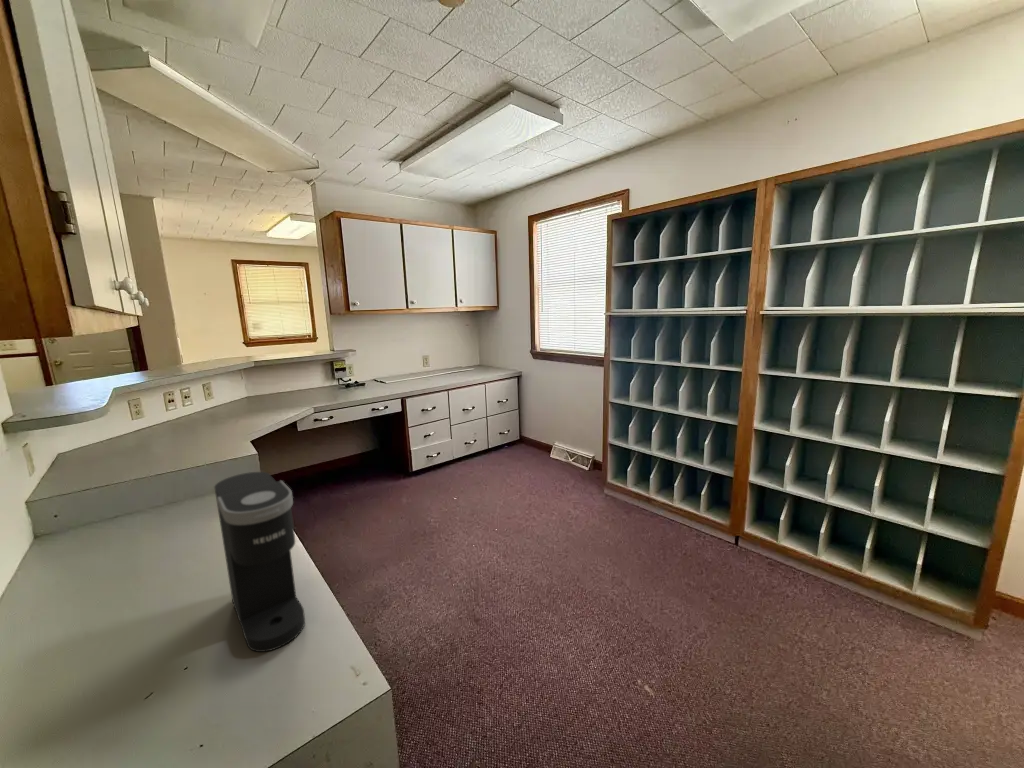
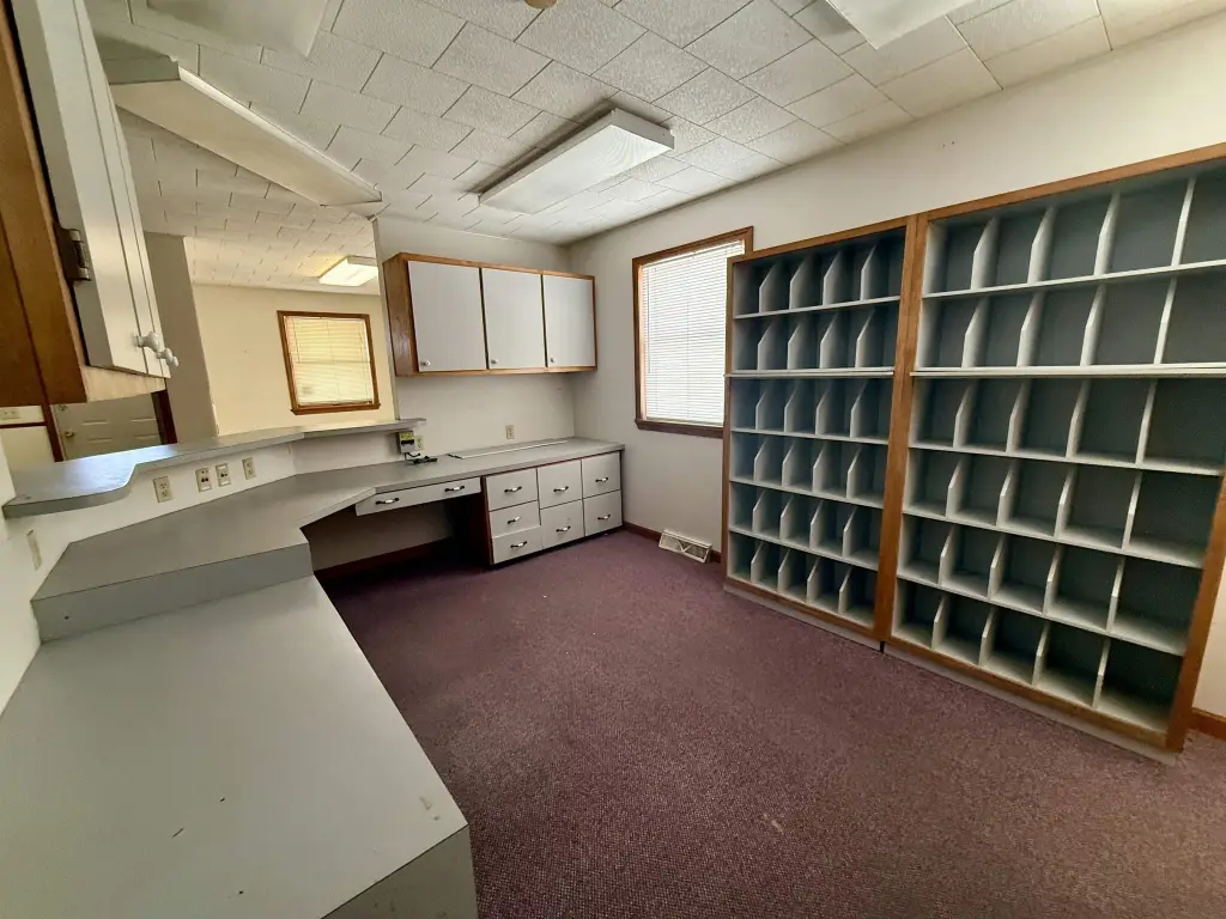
- coffee maker (259, 551)
